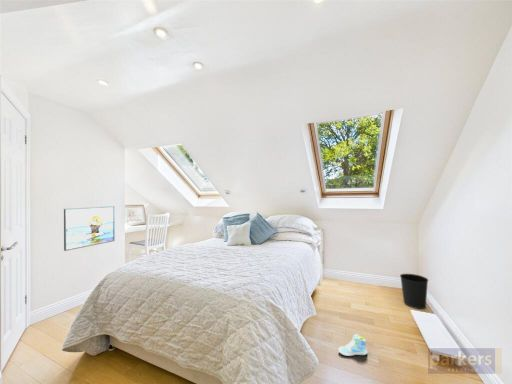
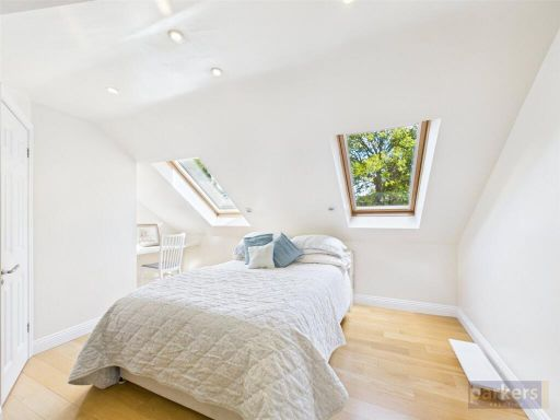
- sneaker (352, 343)
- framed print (91, 226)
- wastebasket (414, 291)
